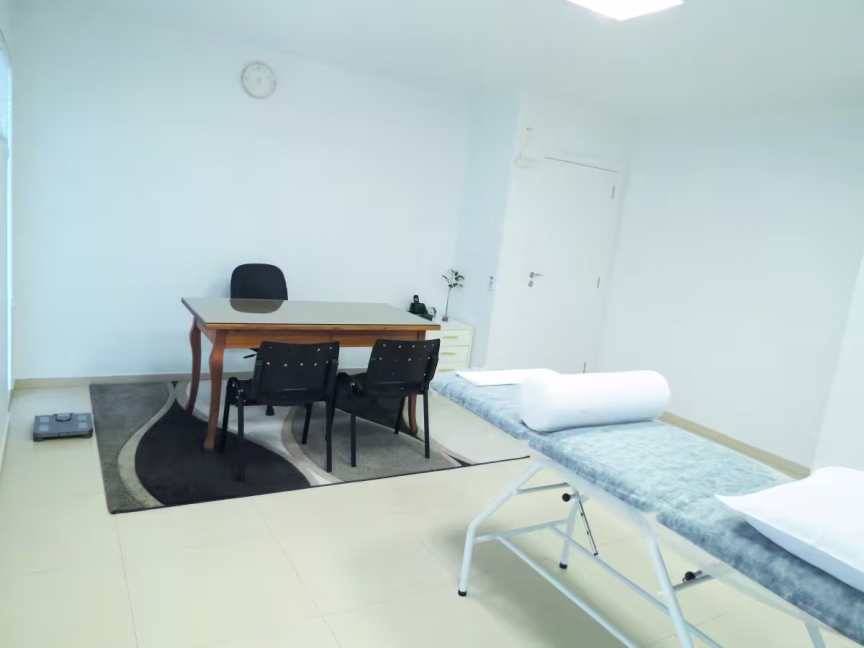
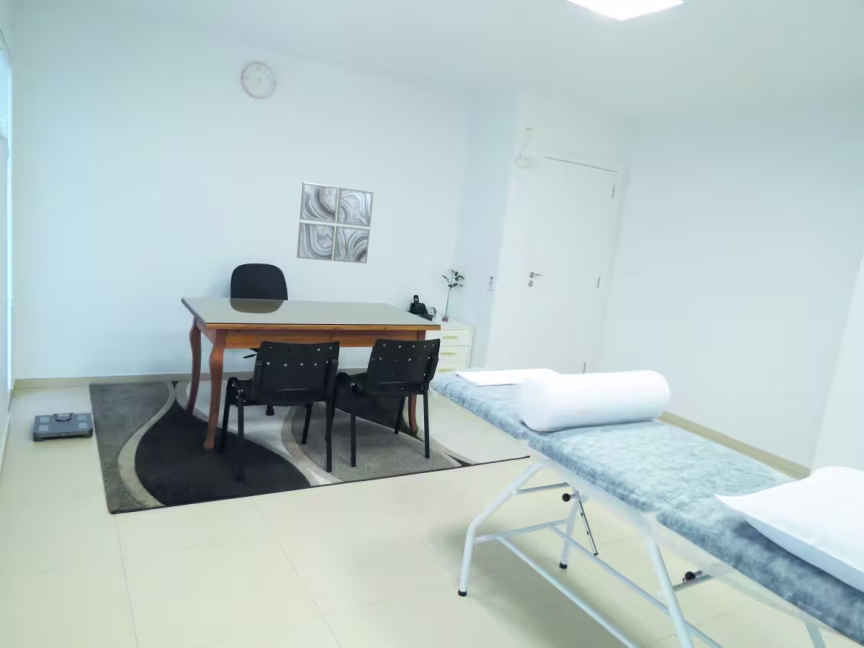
+ wall art (337, 223)
